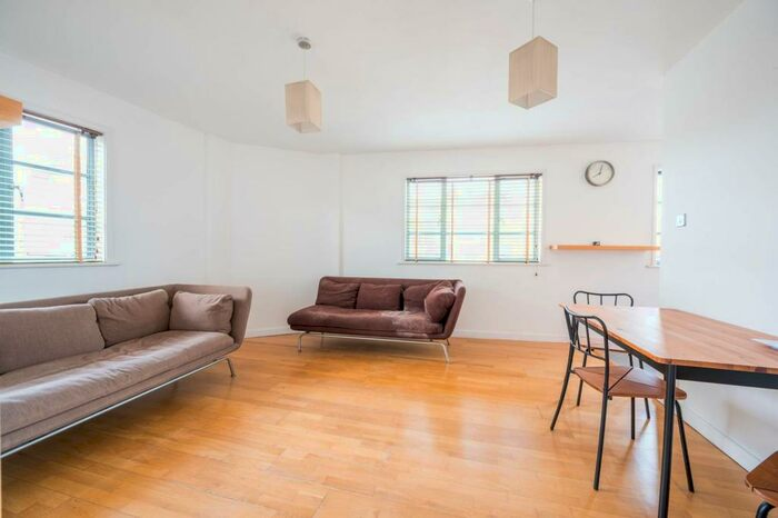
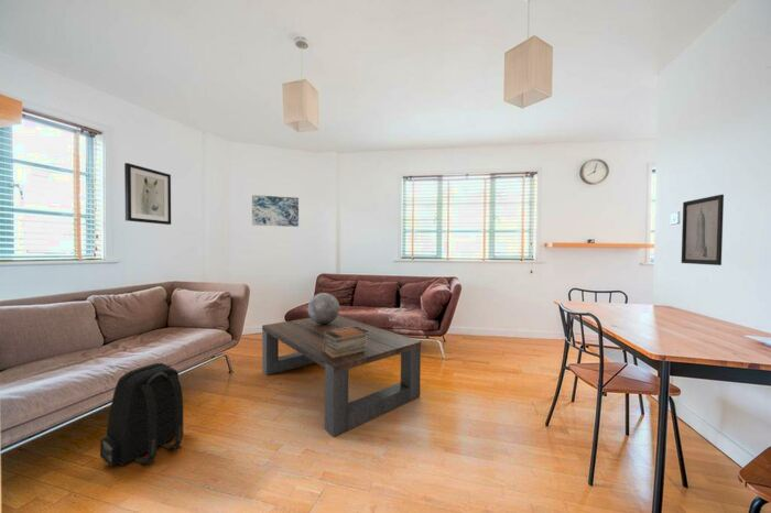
+ wall art (275, 210)
+ decorative globe (323, 307)
+ coffee table (334, 358)
+ wall art (701, 231)
+ book stack (346, 340)
+ wall art (149, 196)
+ backpack (150, 410)
